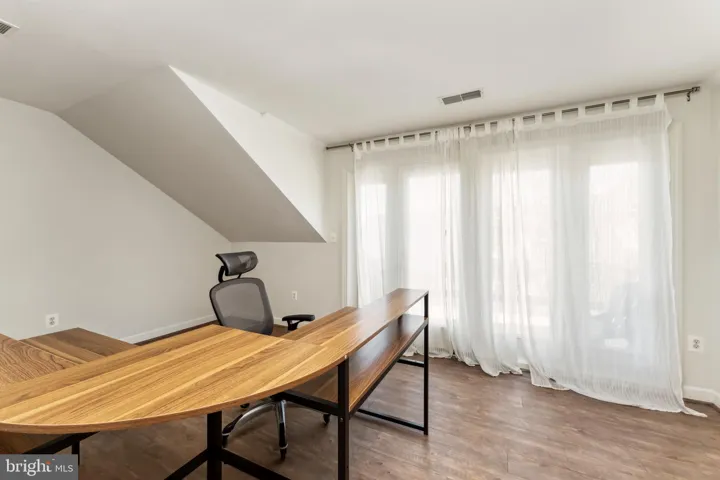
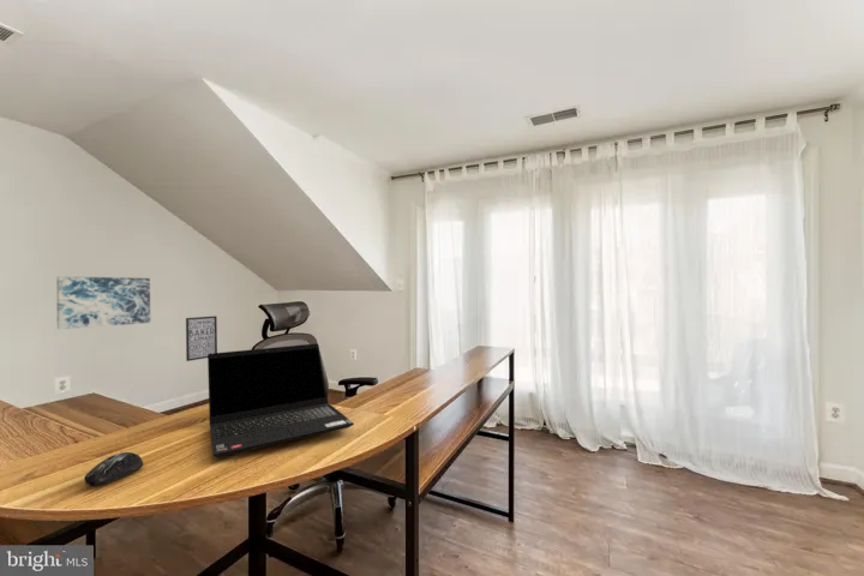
+ wall art (107, 301)
+ computer mouse (115, 464)
+ laptop computer (276, 389)
+ wall art (202, 337)
